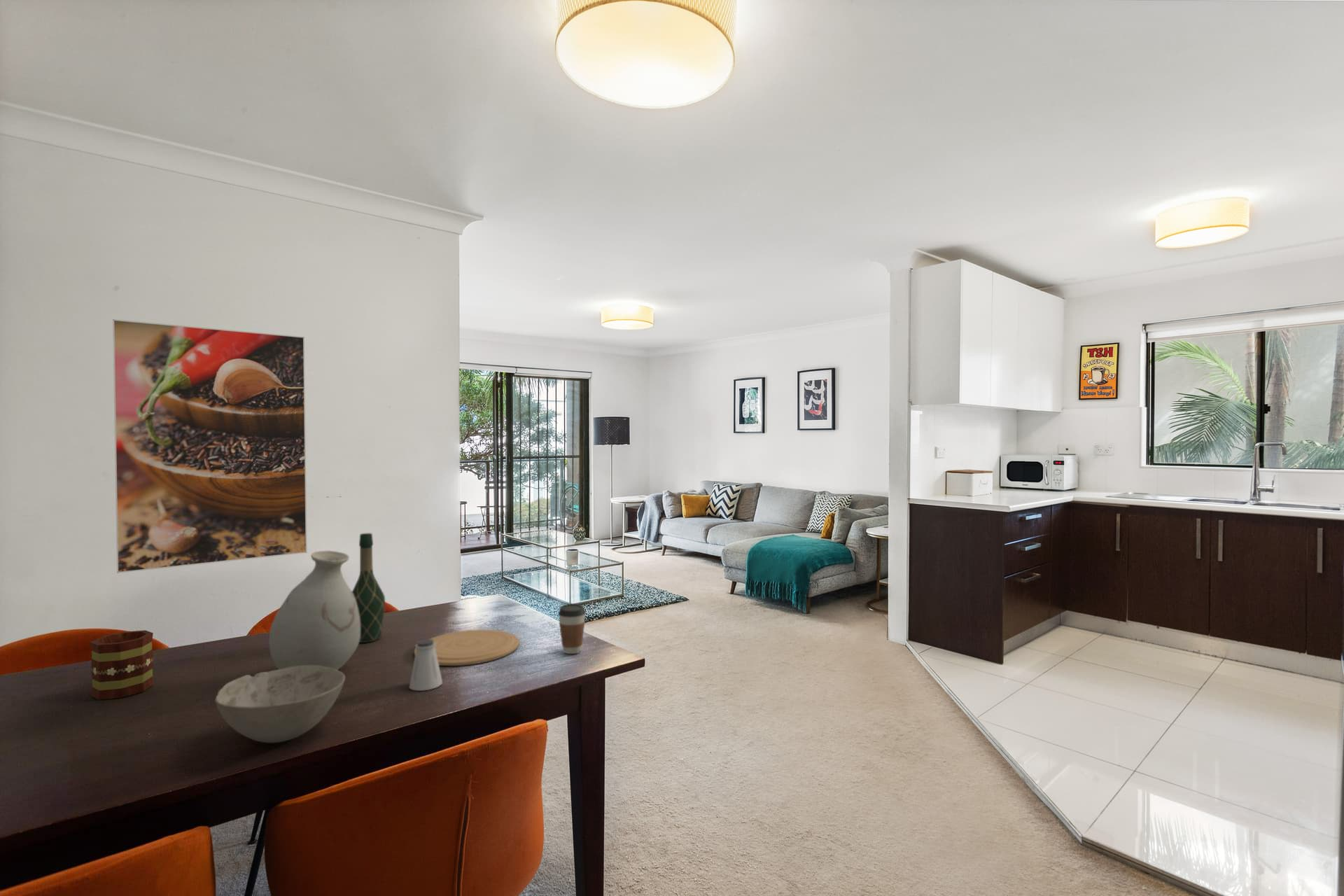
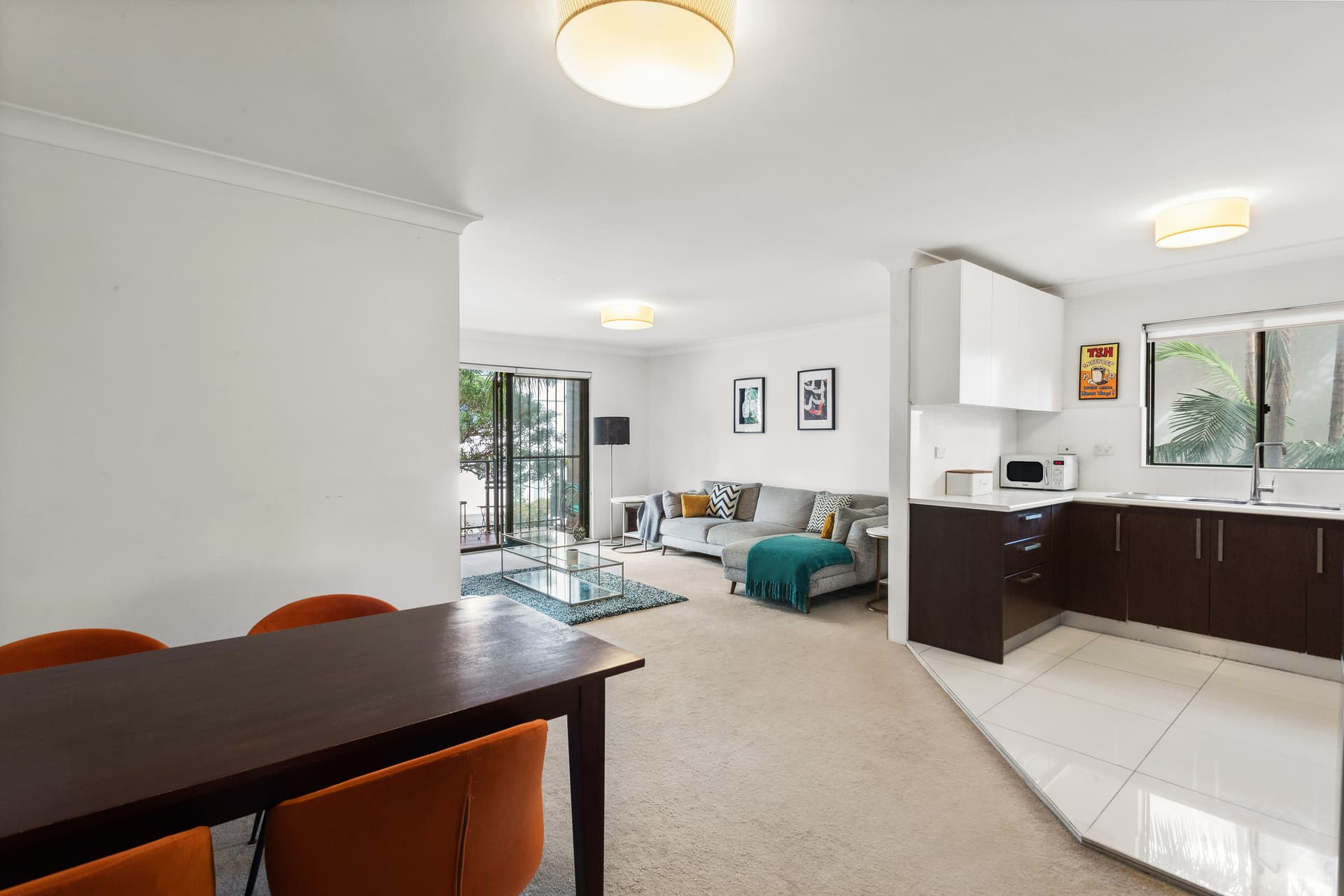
- coffee cup (572, 629)
- wine bottle (366, 586)
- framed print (217, 445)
- saltshaker (426, 663)
- mug (123, 660)
- vase (316, 613)
- plate (468, 645)
- bowl (284, 709)
